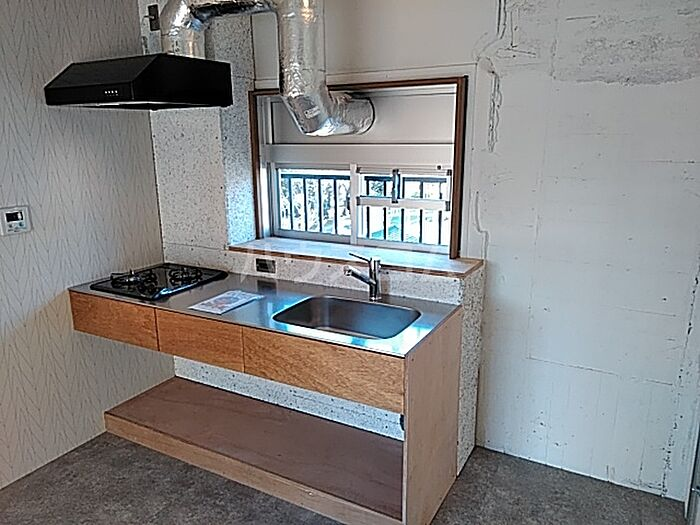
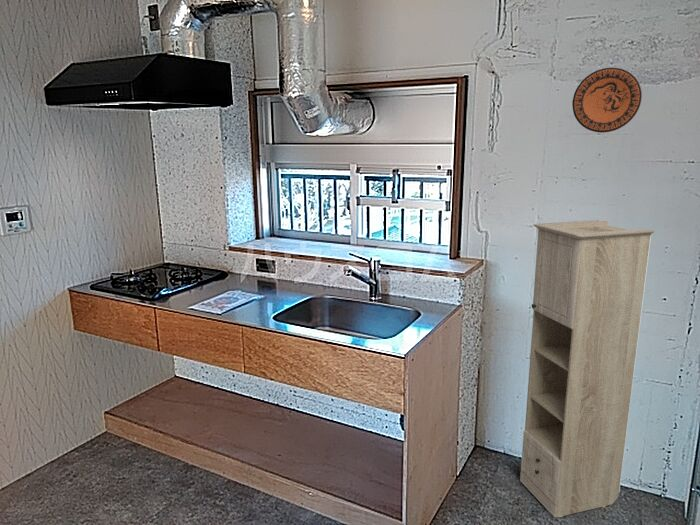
+ decorative plate (606, 100)
+ storage cabinet (578, 367)
